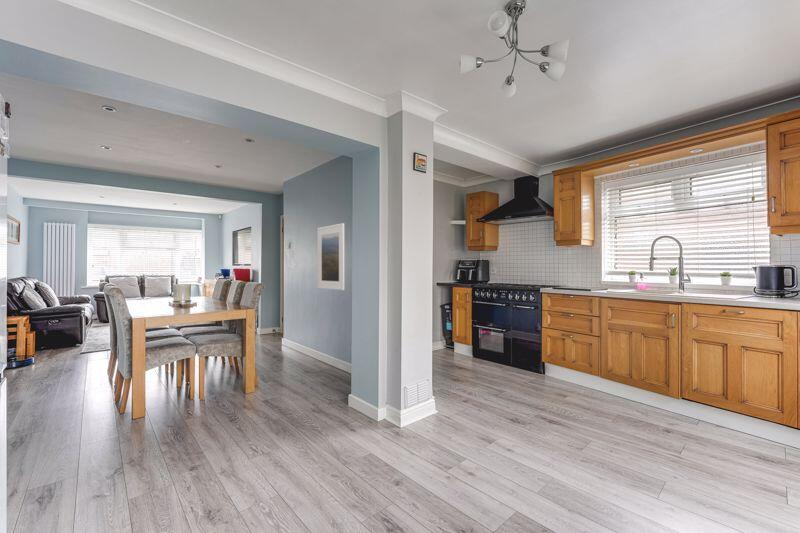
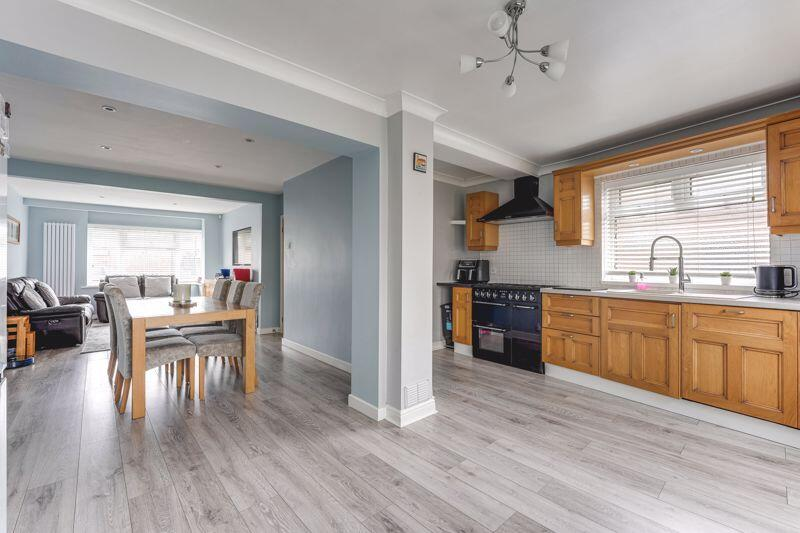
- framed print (330, 257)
